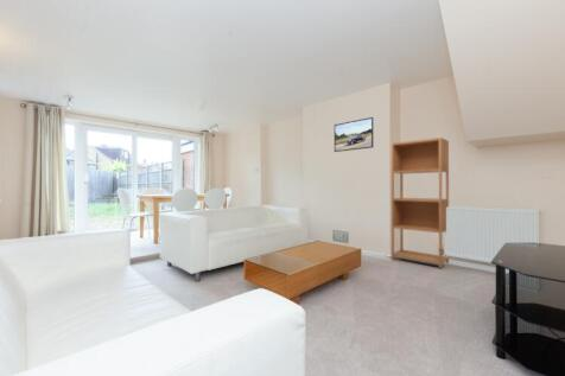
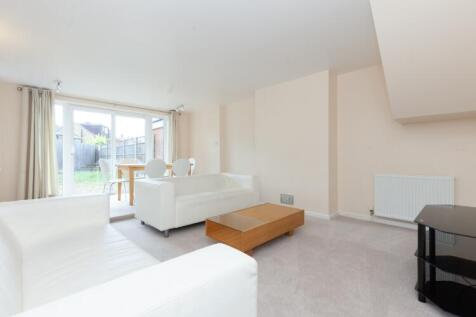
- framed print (353, 135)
- bookcase (419, 200)
